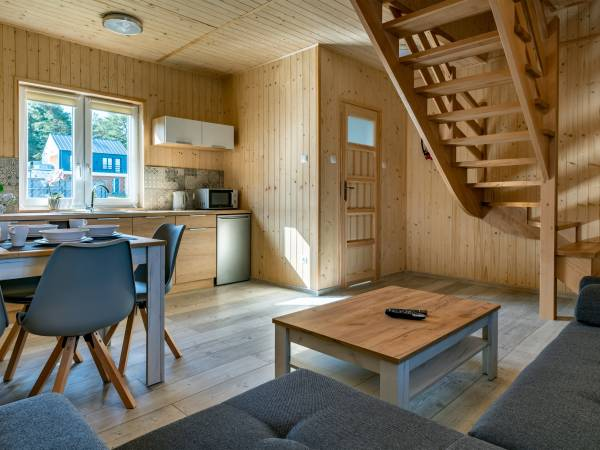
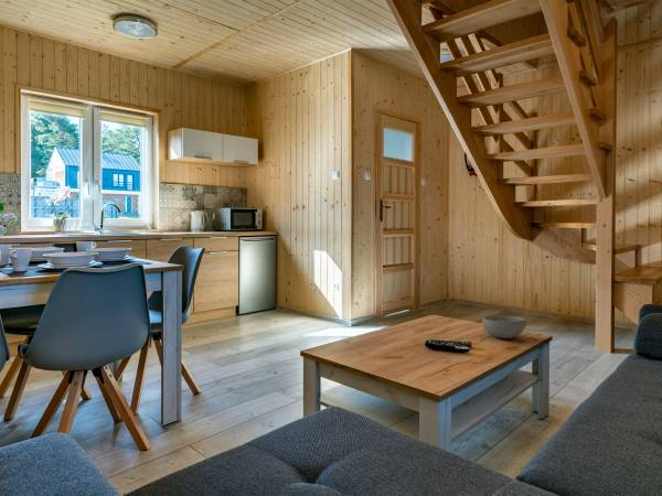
+ bowl (503, 327)
